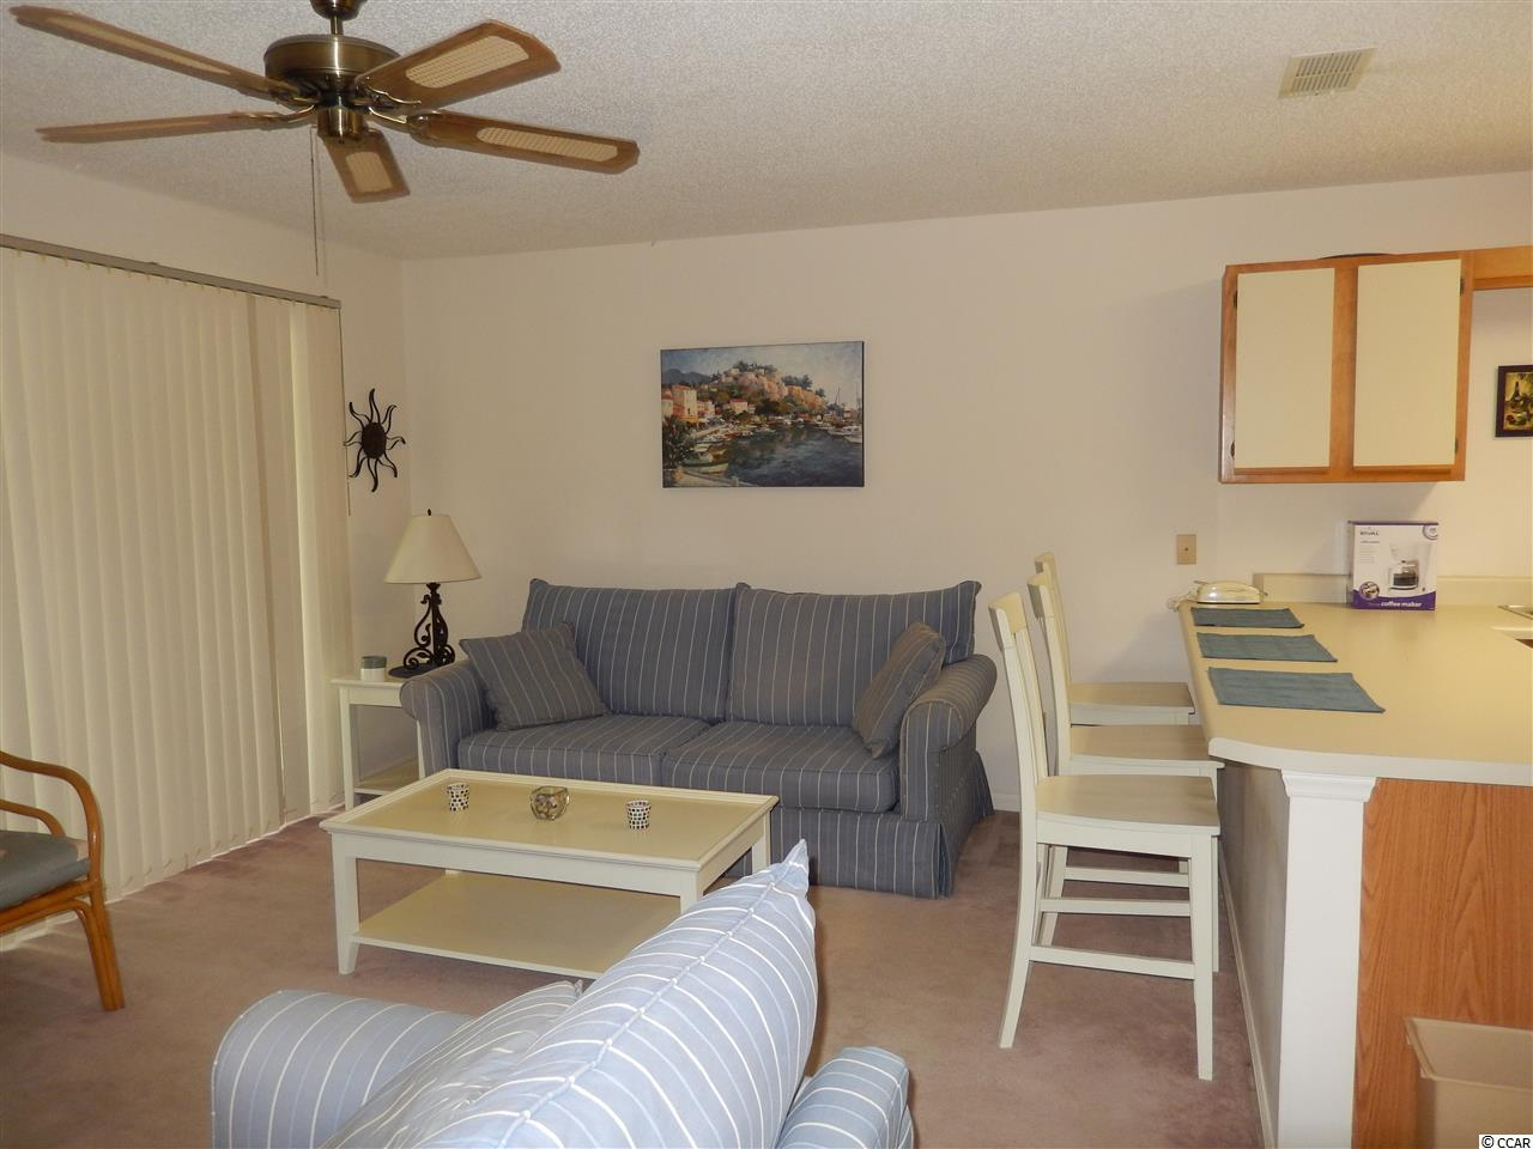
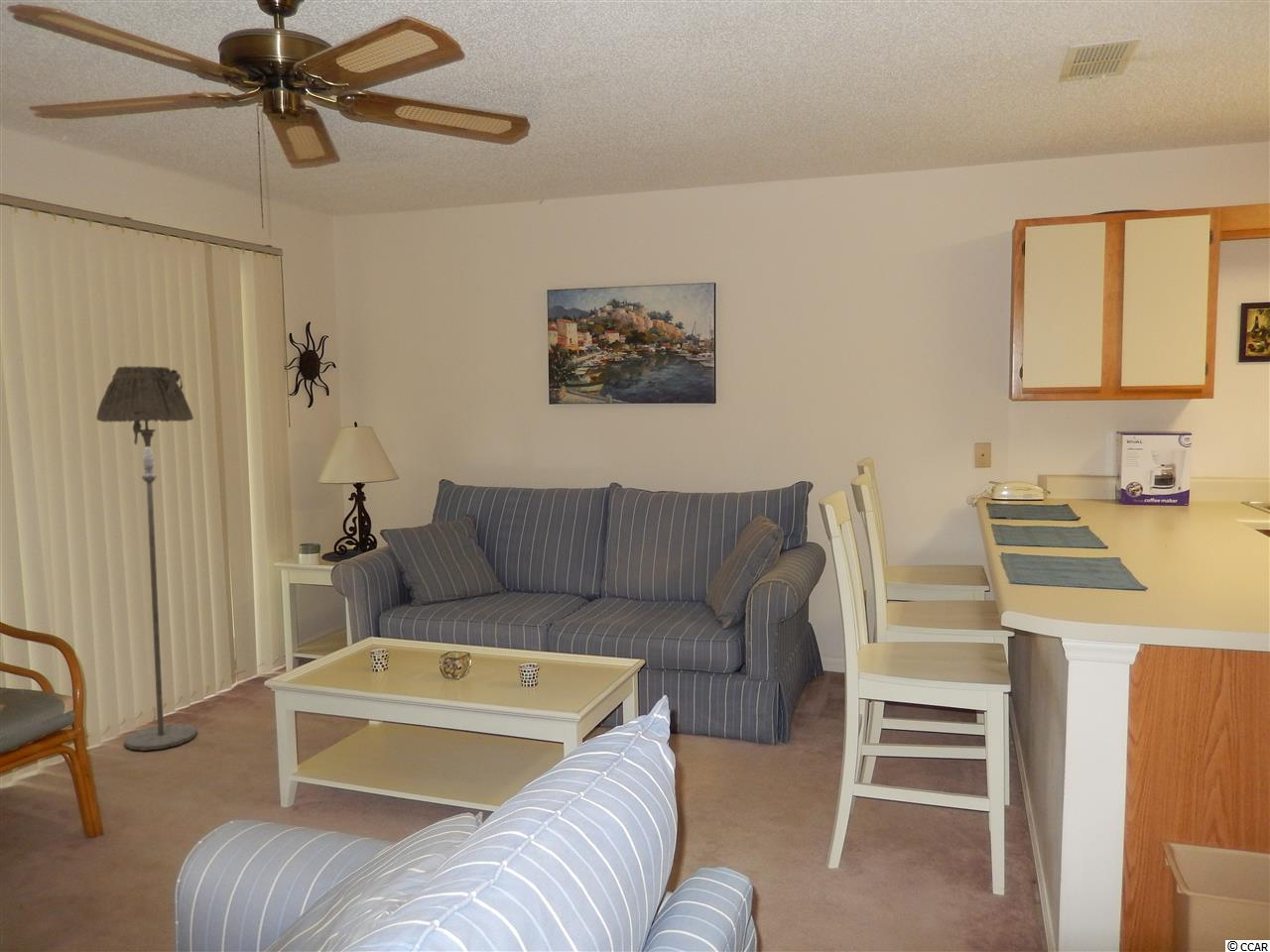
+ floor lamp (152, 555)
